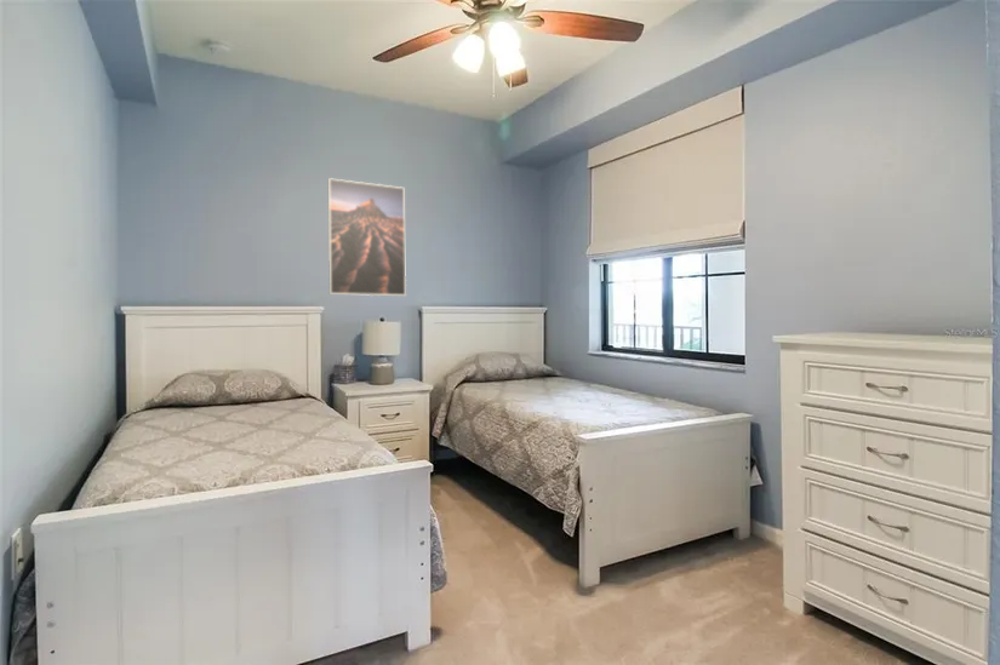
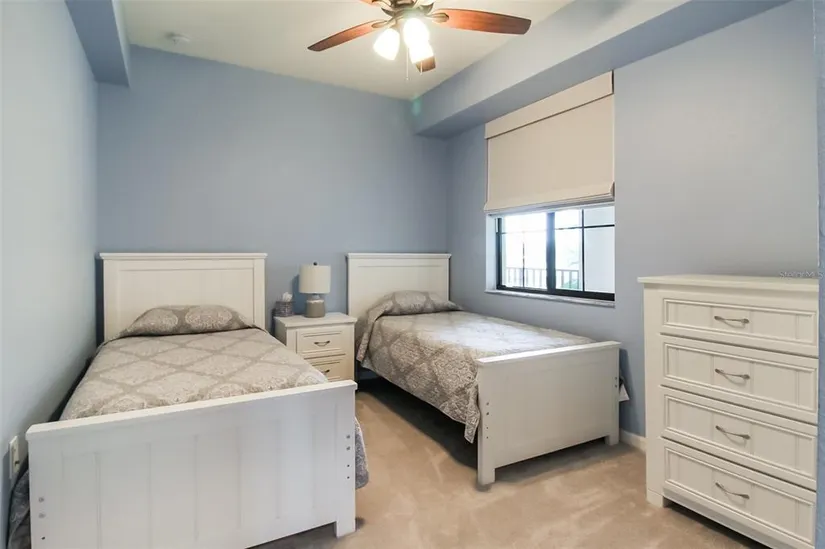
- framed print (367, 239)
